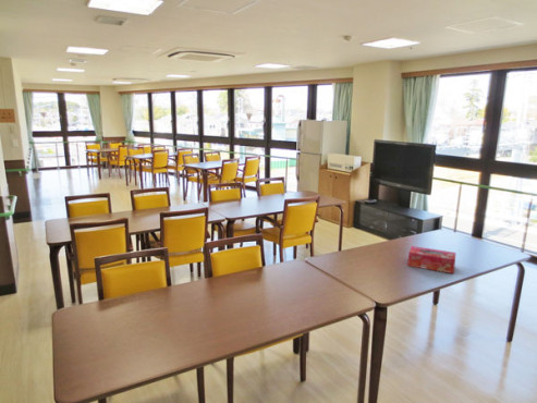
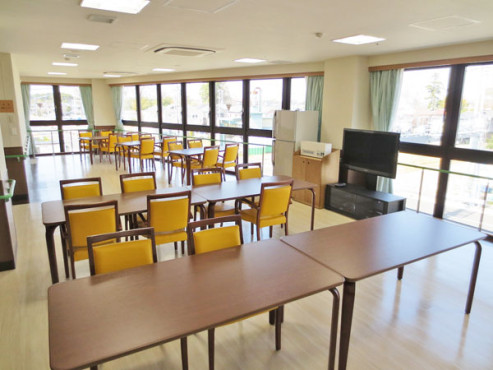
- tissue box (431, 258)
